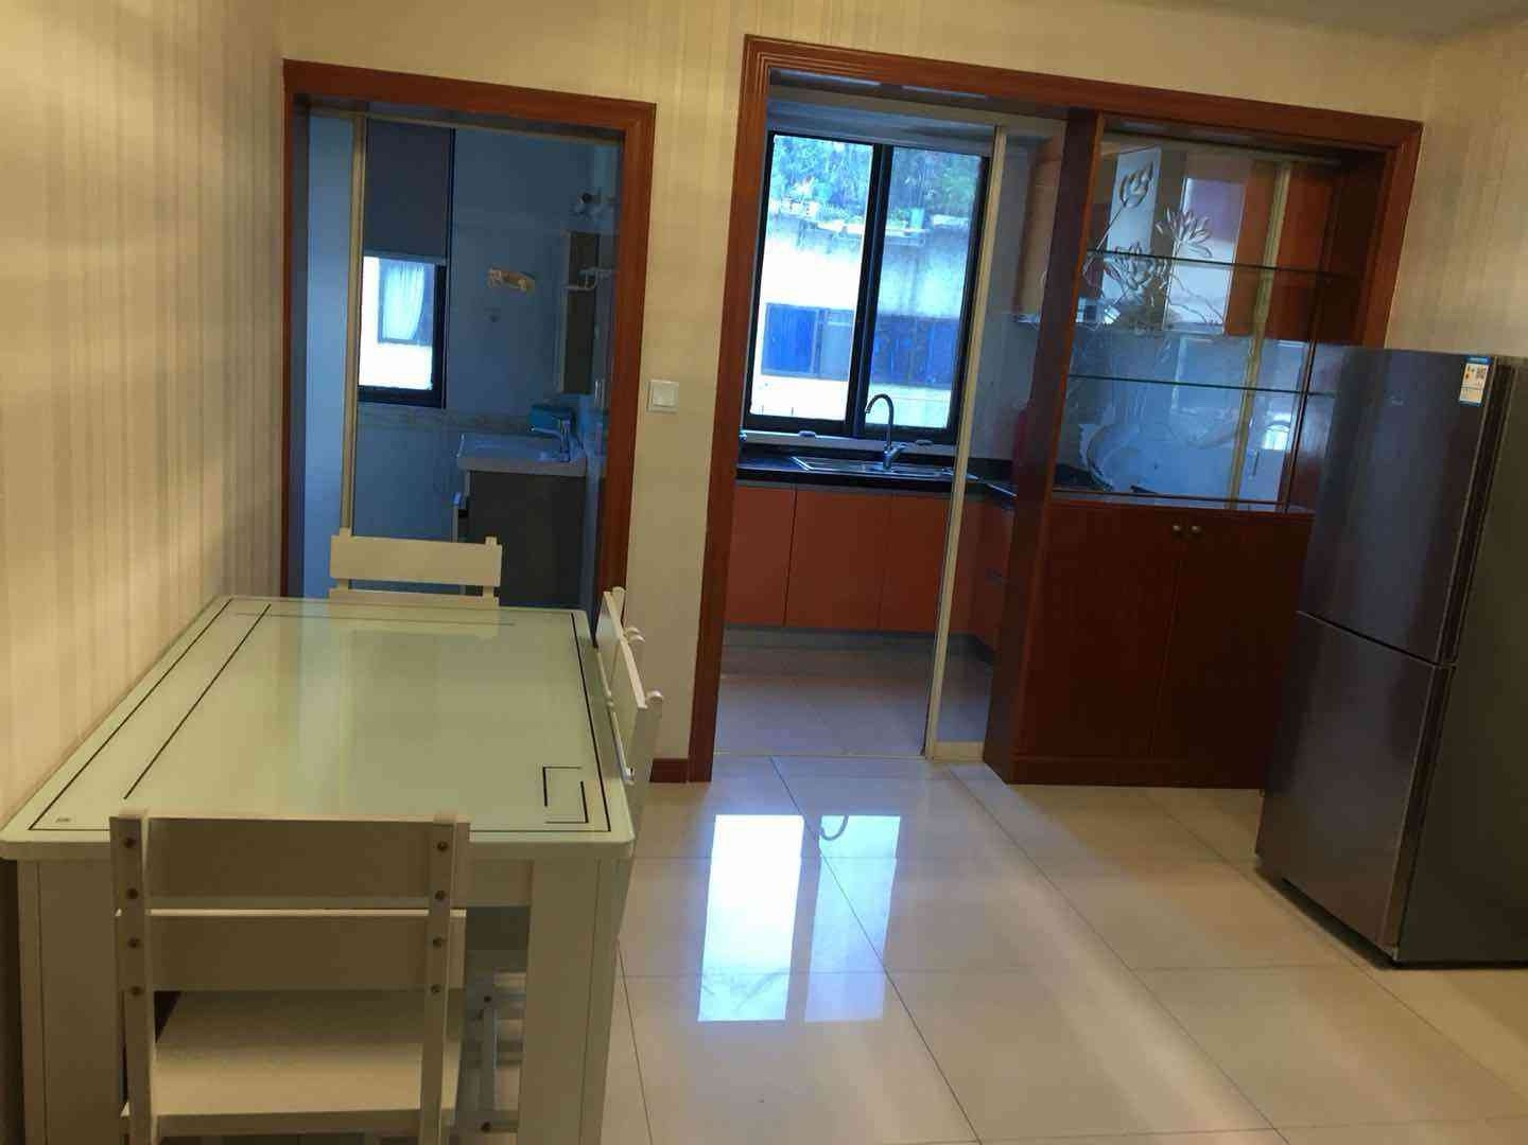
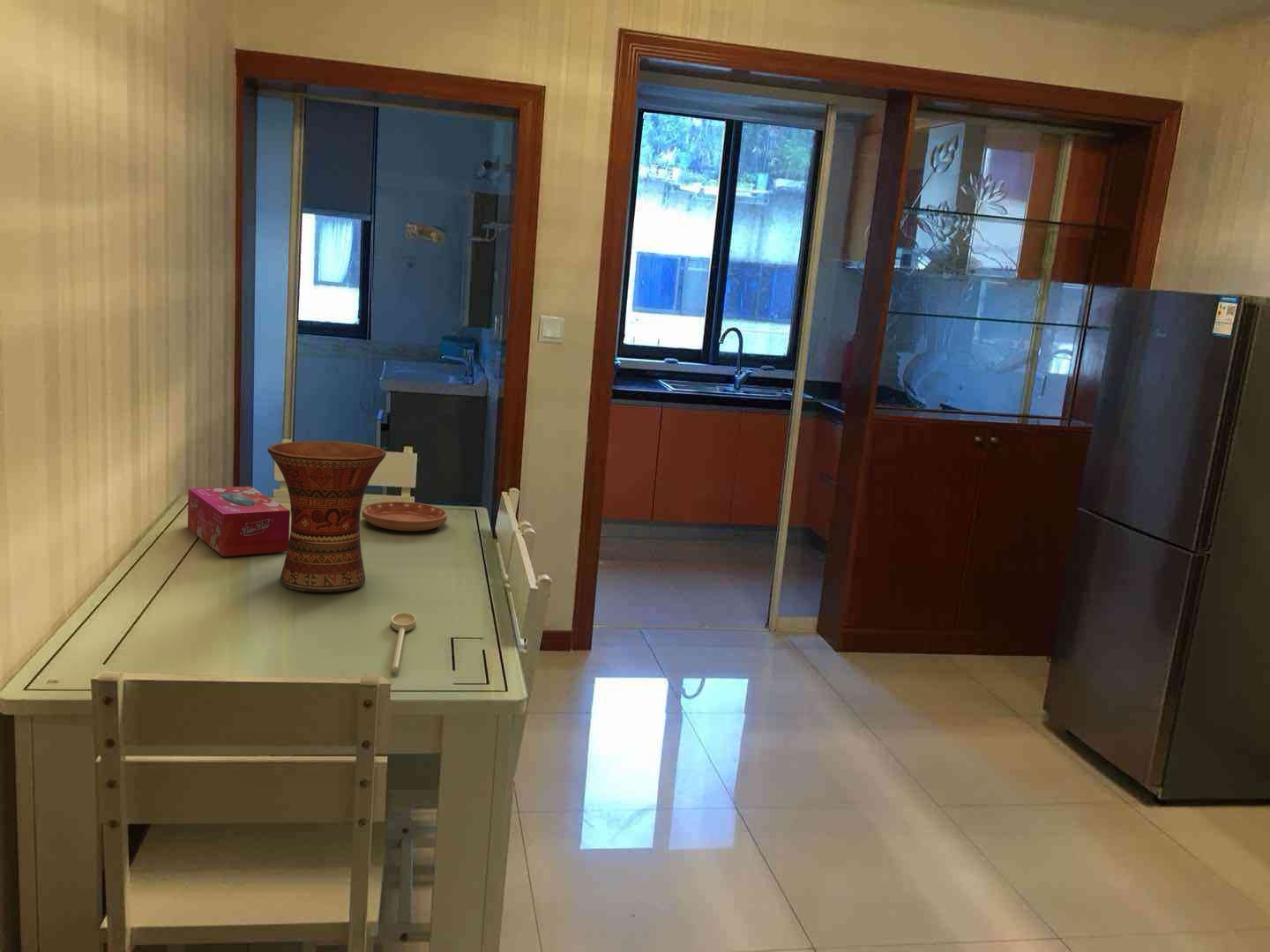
+ vase (325, 514)
+ saucer (404, 517)
+ tissue box (237, 519)
+ spoon (400, 641)
